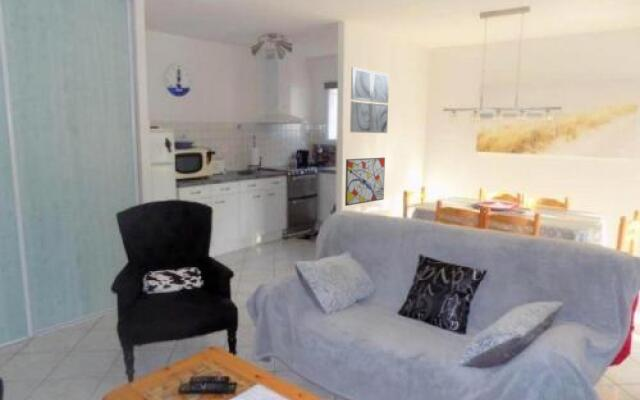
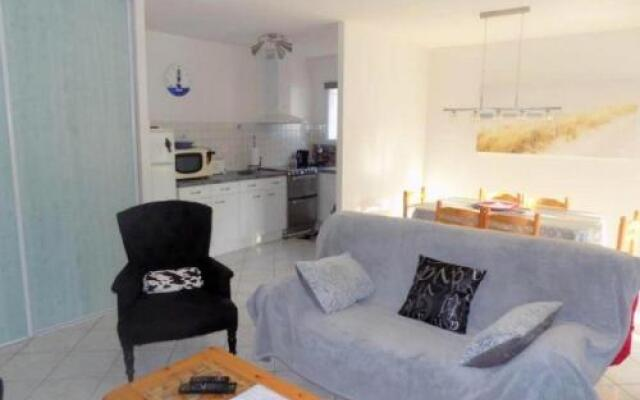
- wall art (370, 101)
- wall art (365, 180)
